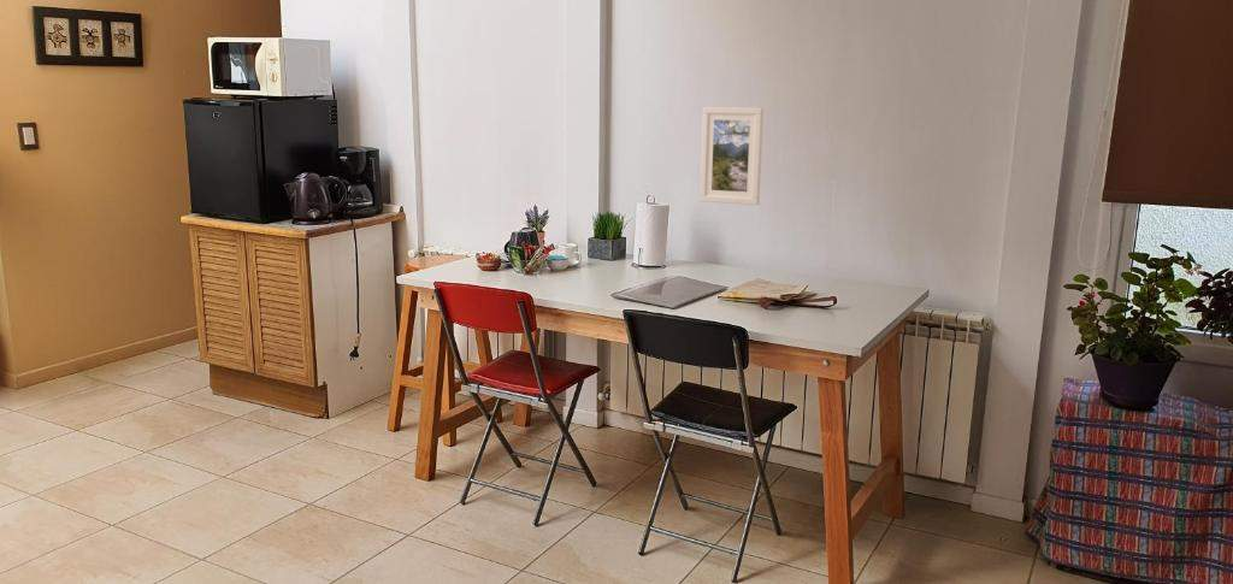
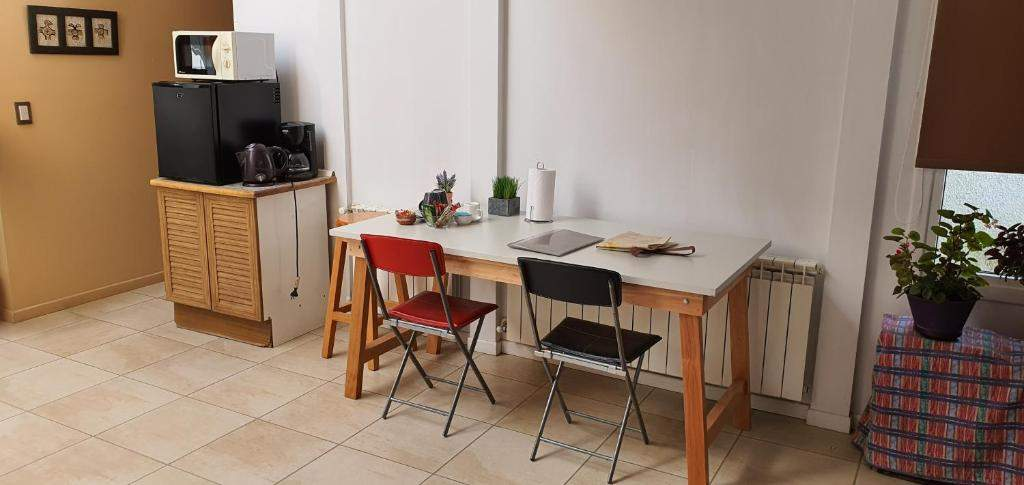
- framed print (731, 155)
